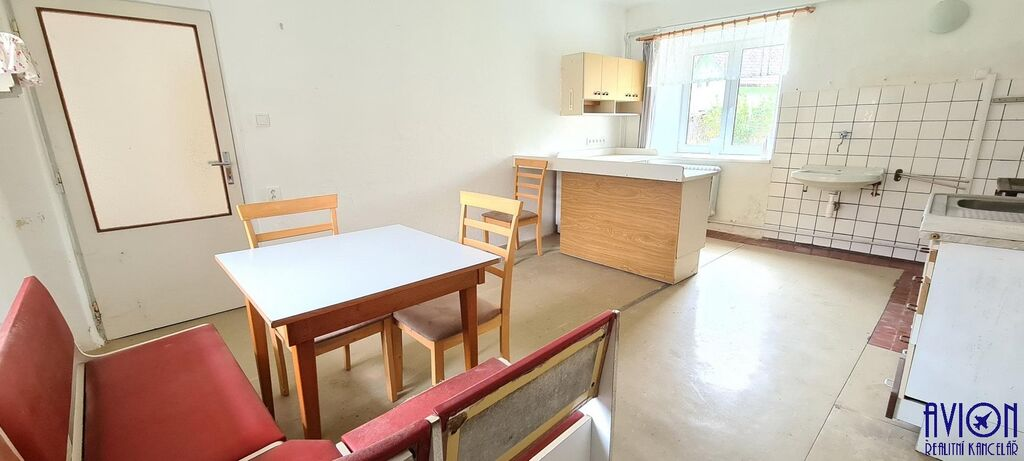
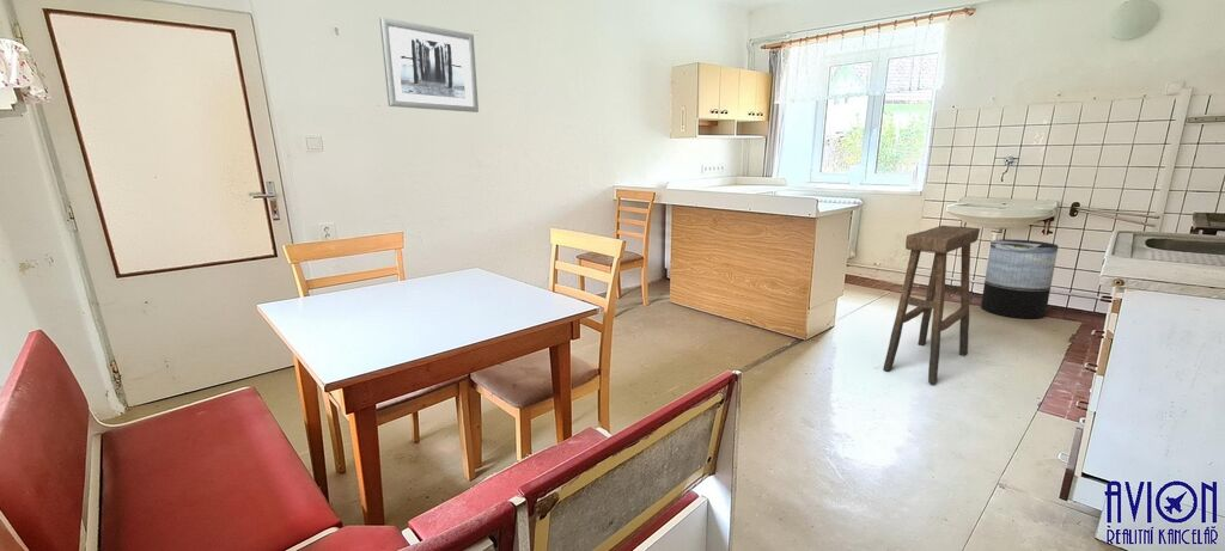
+ stool (934, 298)
+ trash can (1017, 277)
+ wall art (432, 68)
